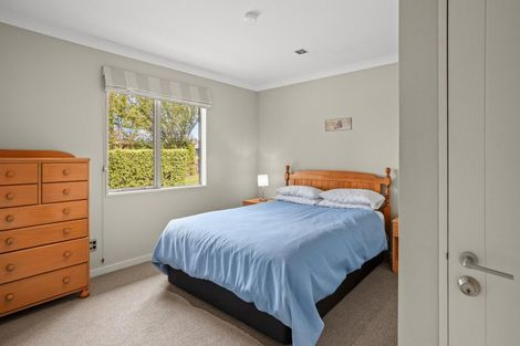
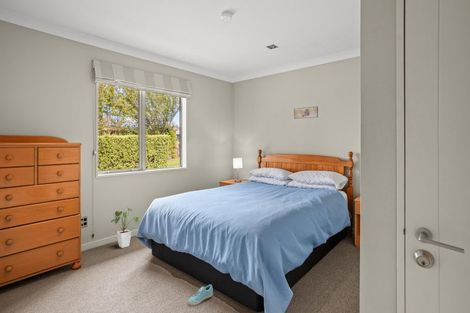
+ house plant (126, 227)
+ sneaker (200, 293)
